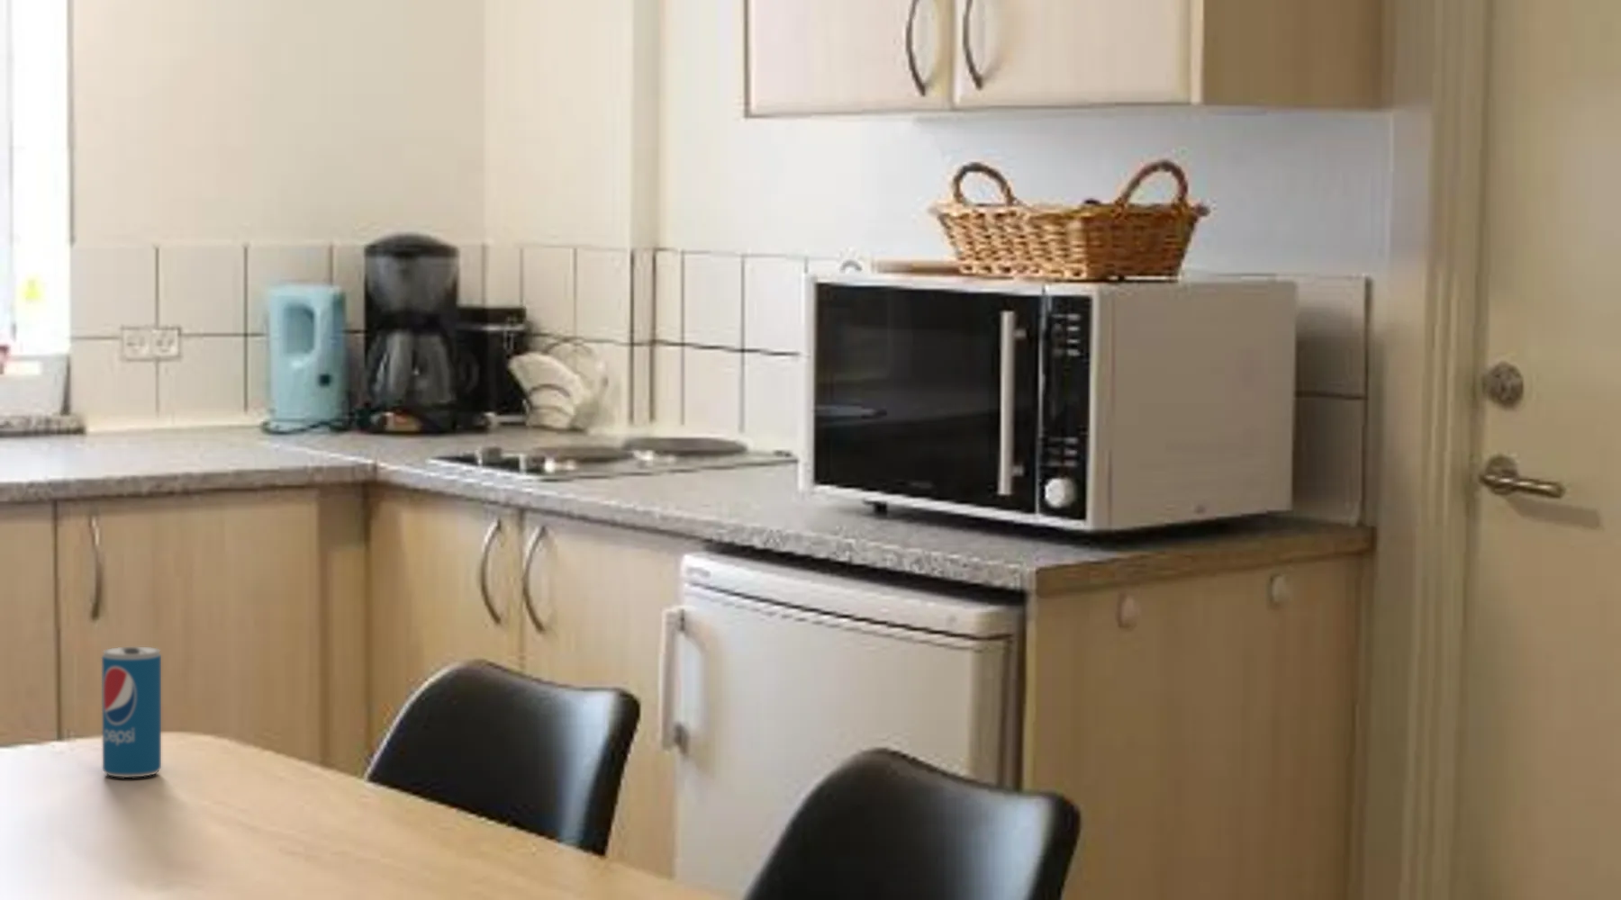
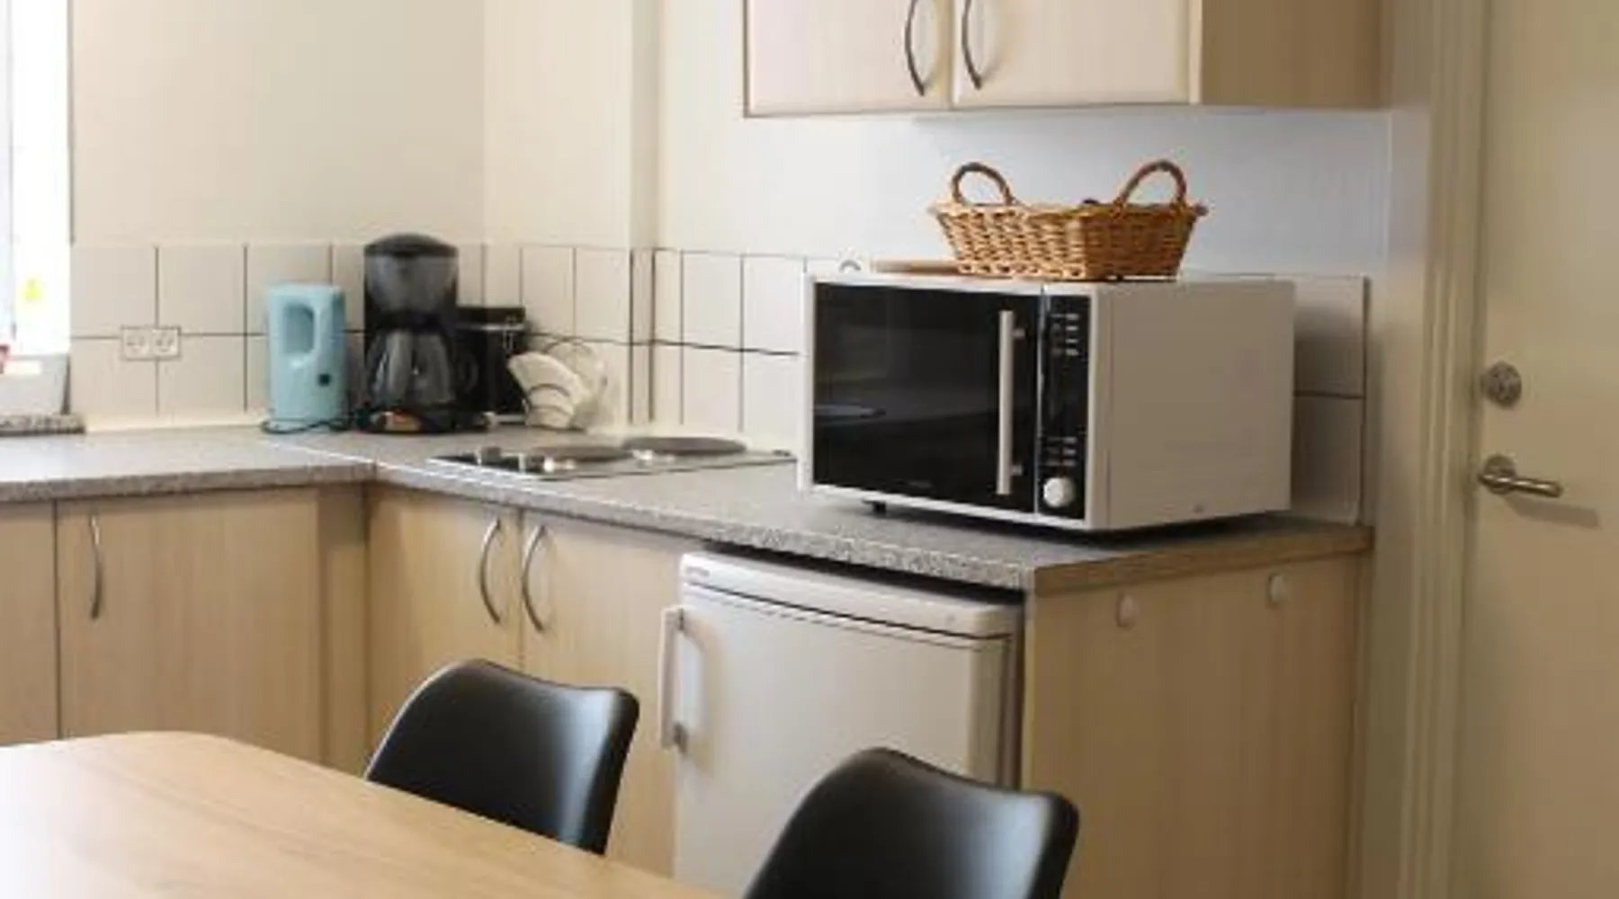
- beverage can (132, 710)
